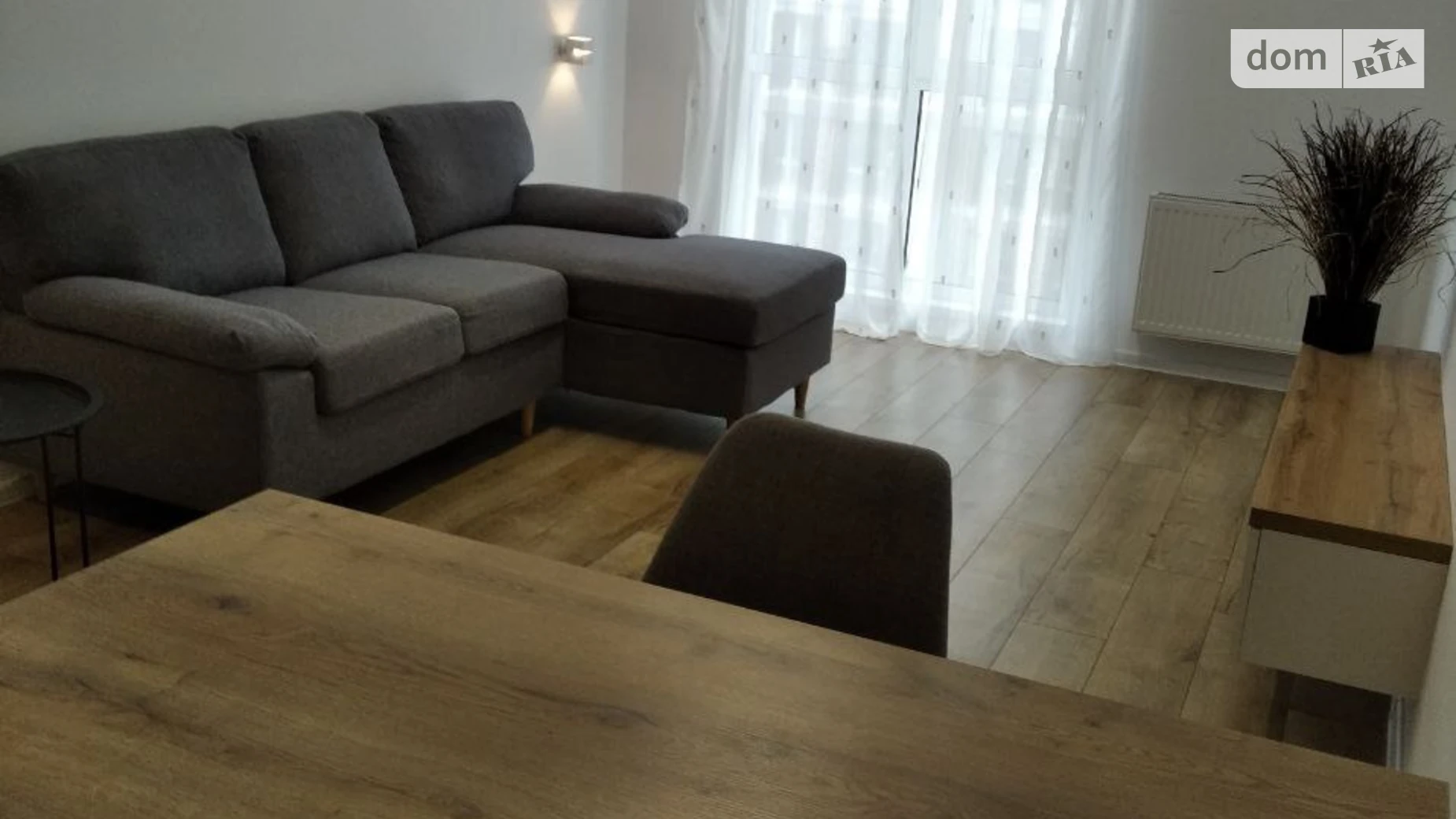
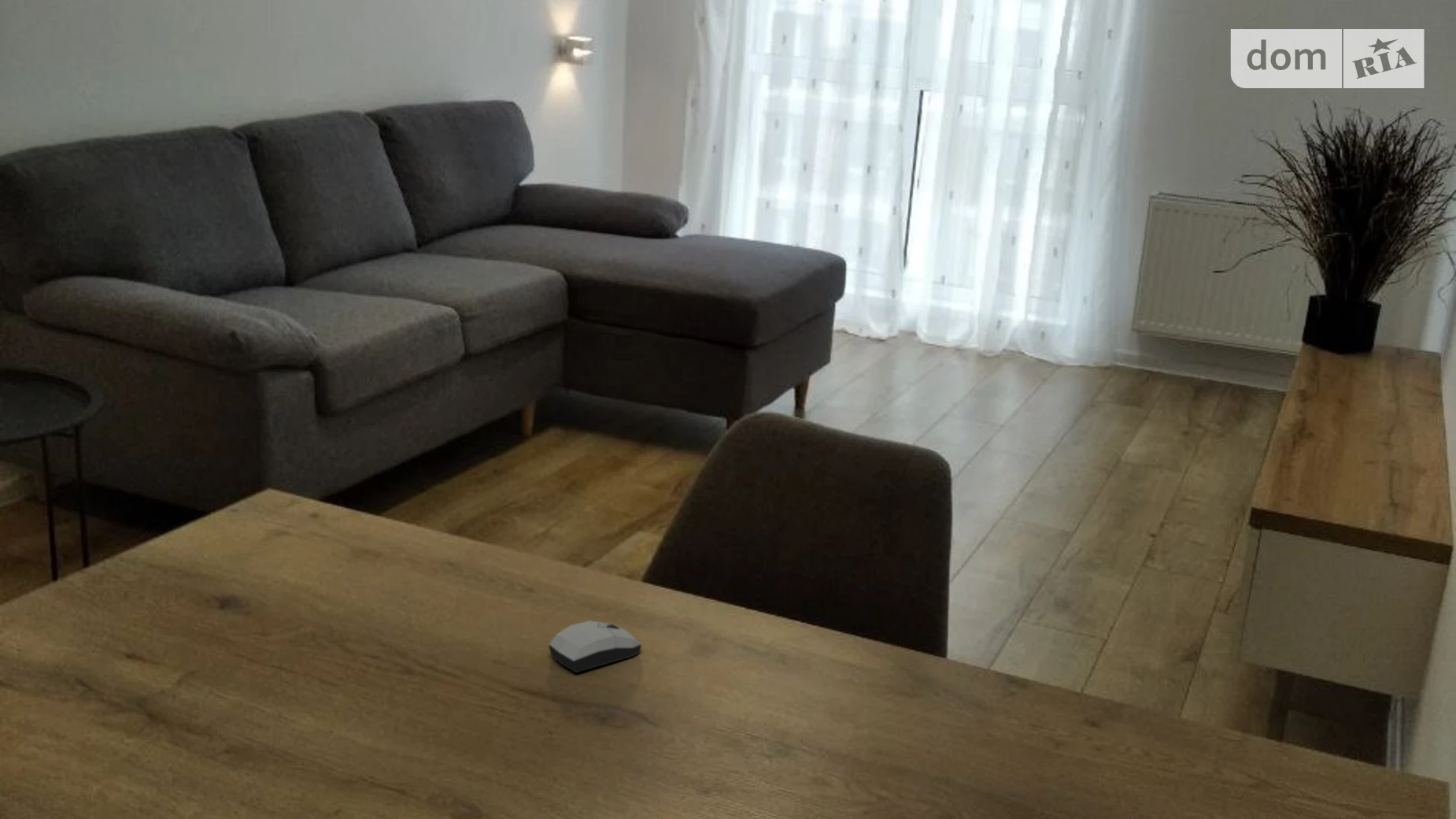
+ computer mouse (596, 640)
